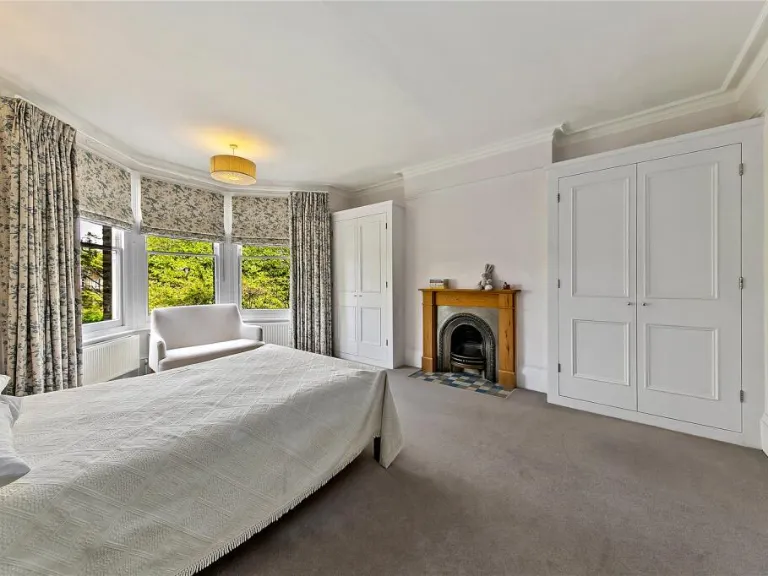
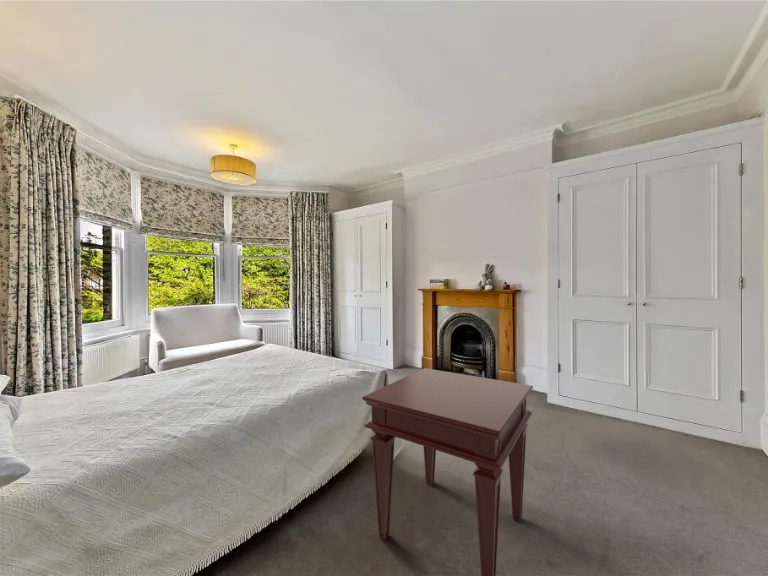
+ side table (453, 455)
